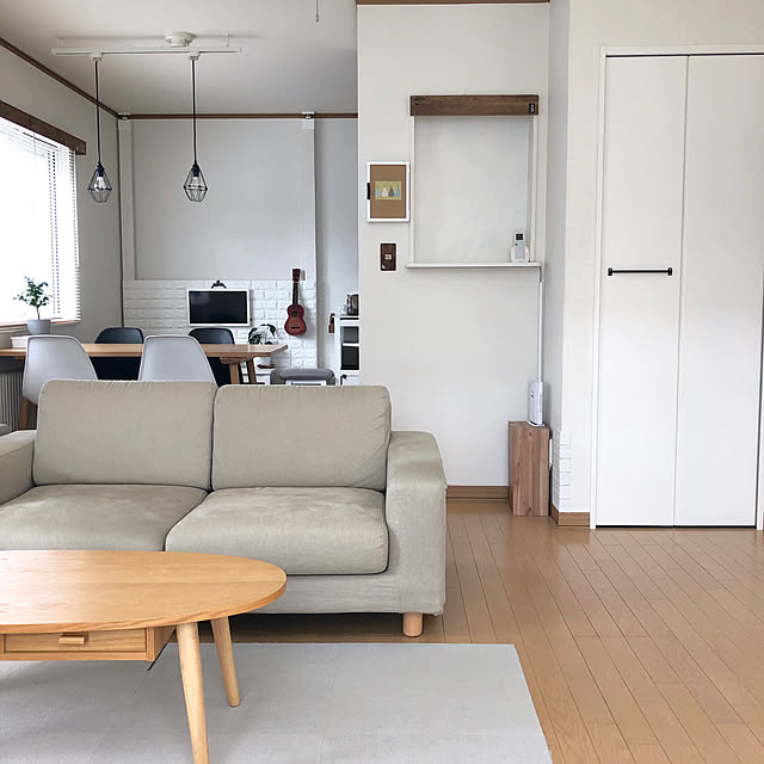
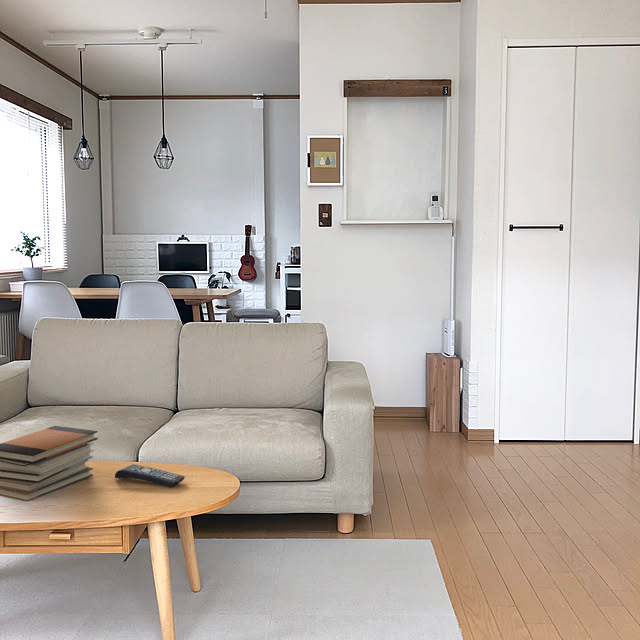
+ book stack (44, 461)
+ remote control (149, 475)
